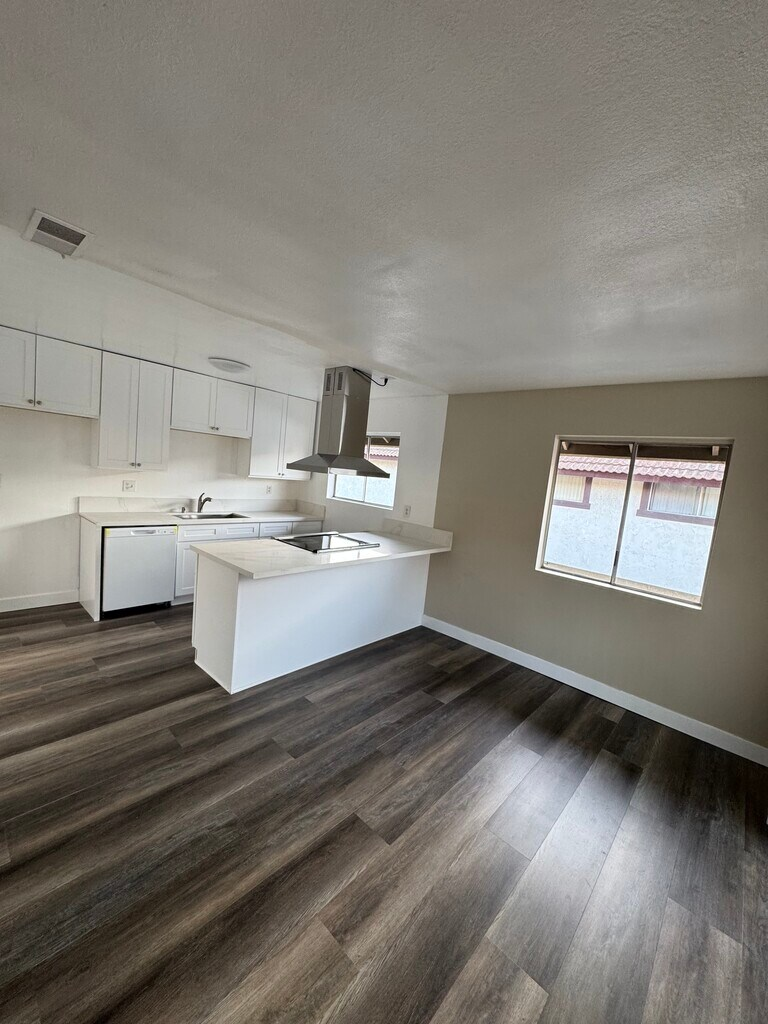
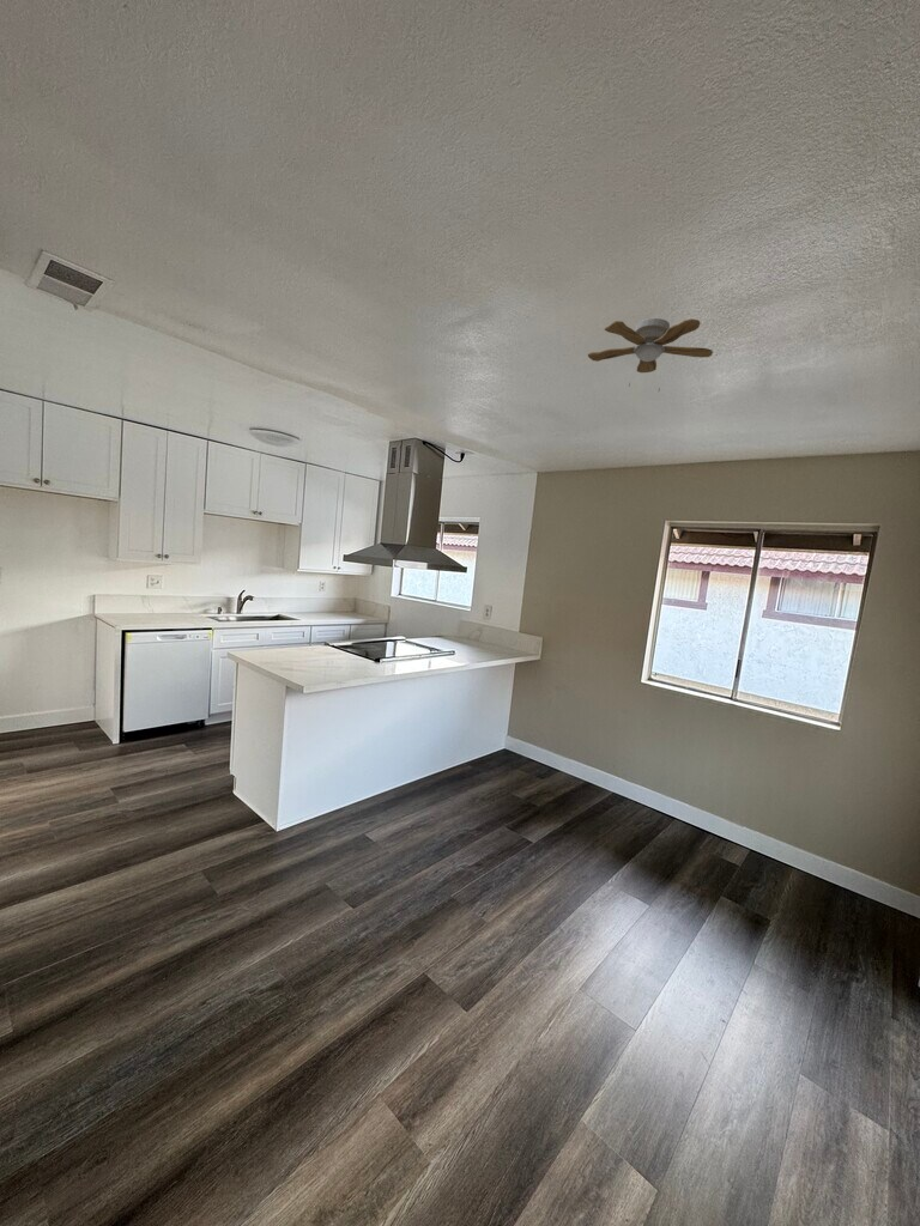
+ ceiling fan (647, 362)
